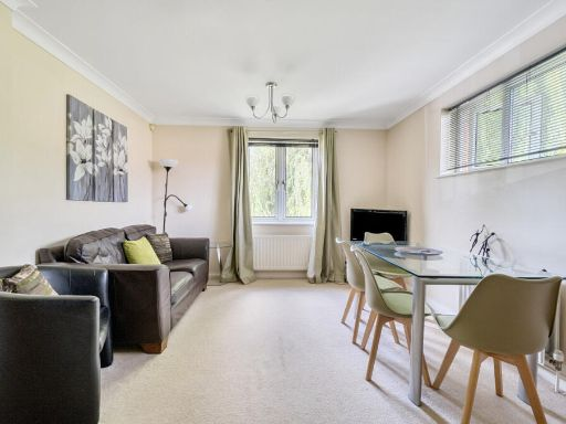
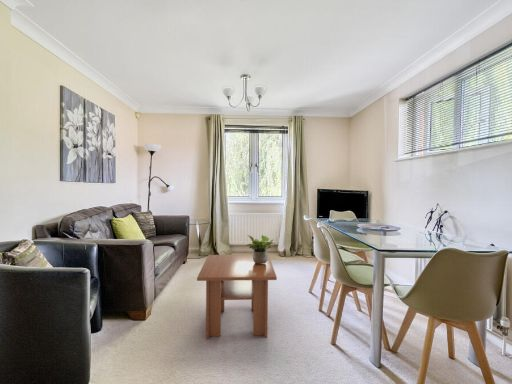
+ coffee table (237, 292)
+ potted plant (260, 248)
